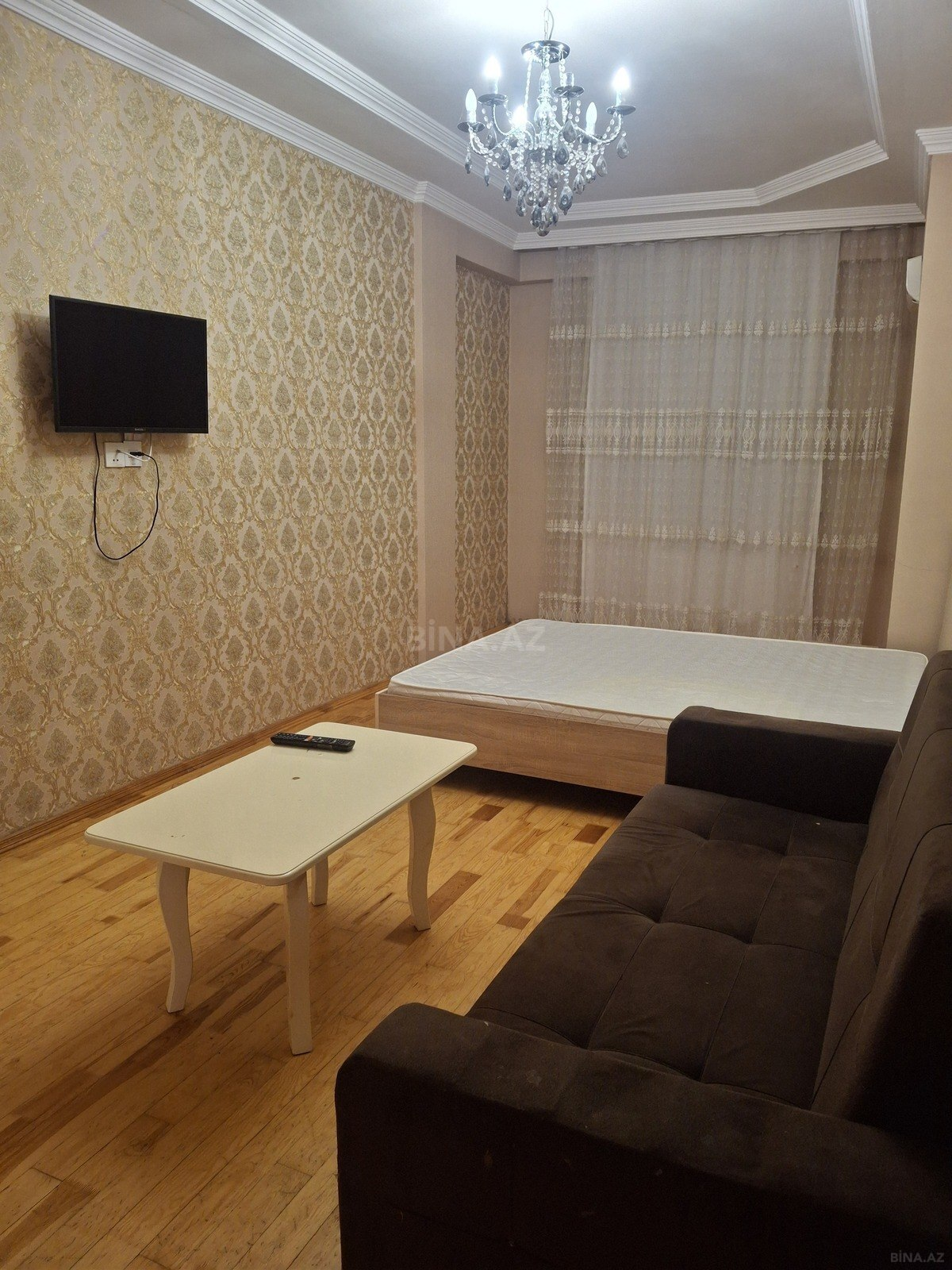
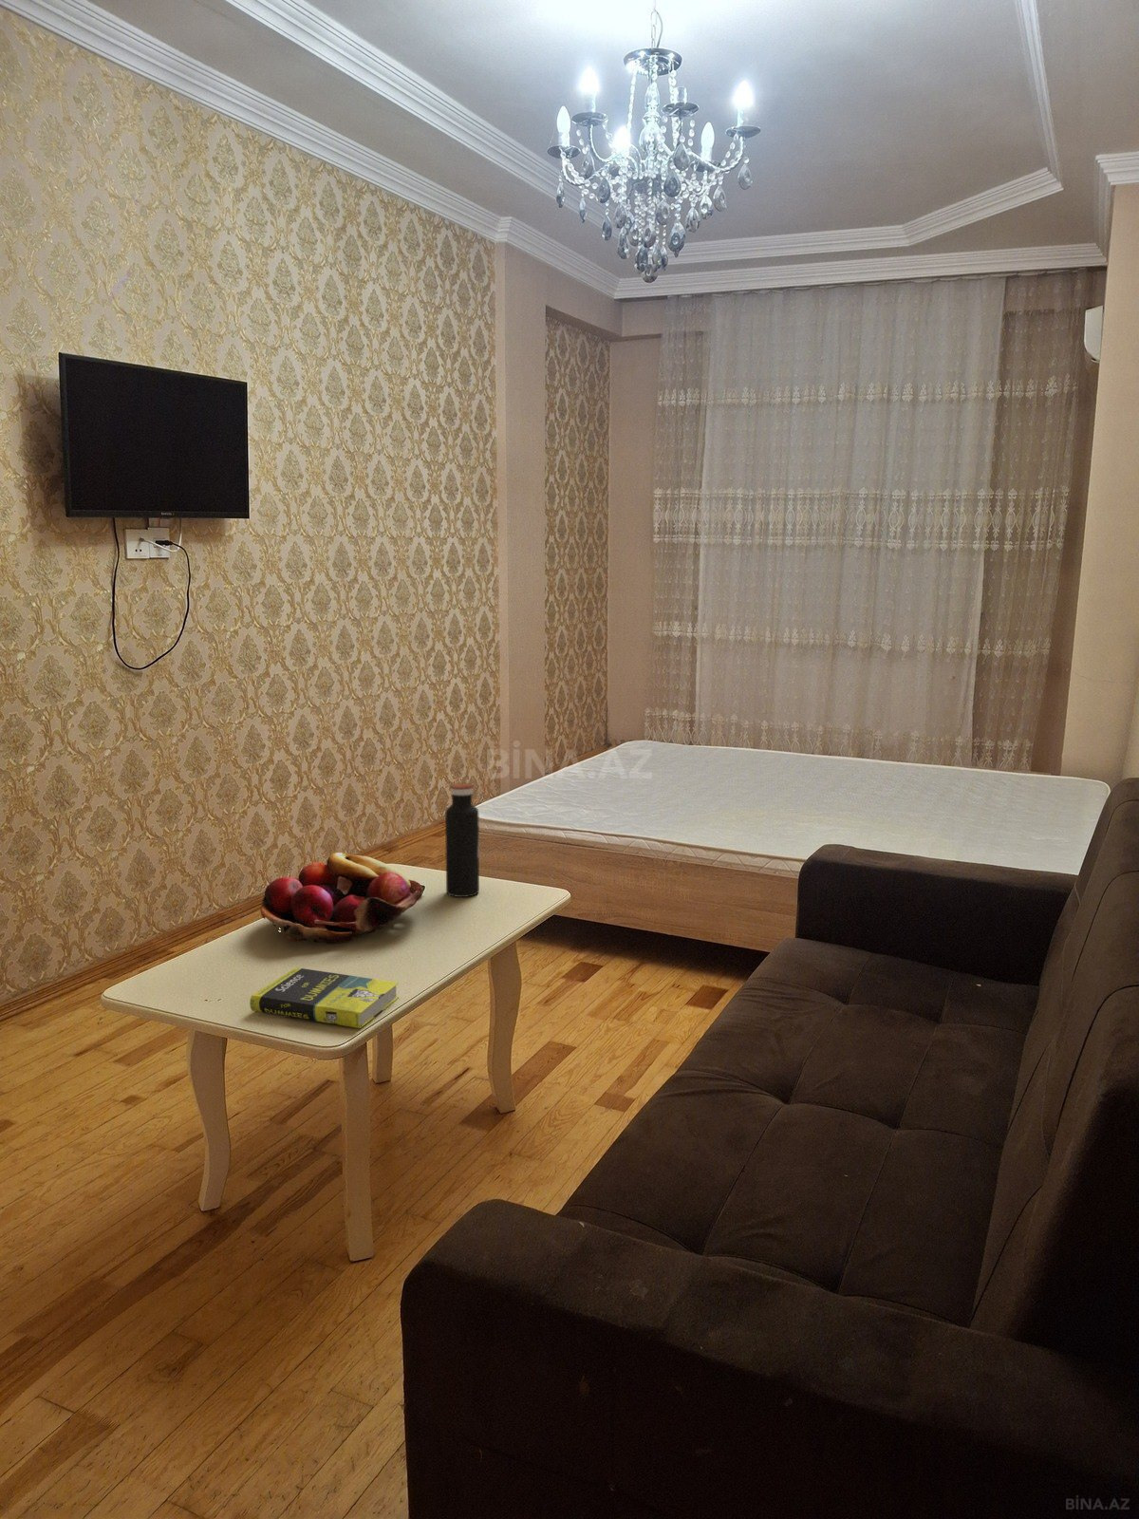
+ book (325, 996)
+ fruit basket (342, 892)
+ water bottle (462, 840)
